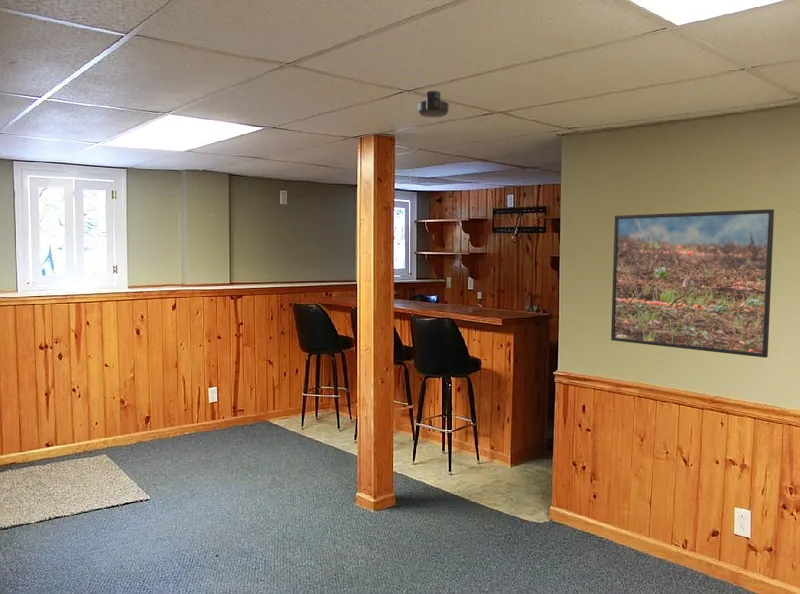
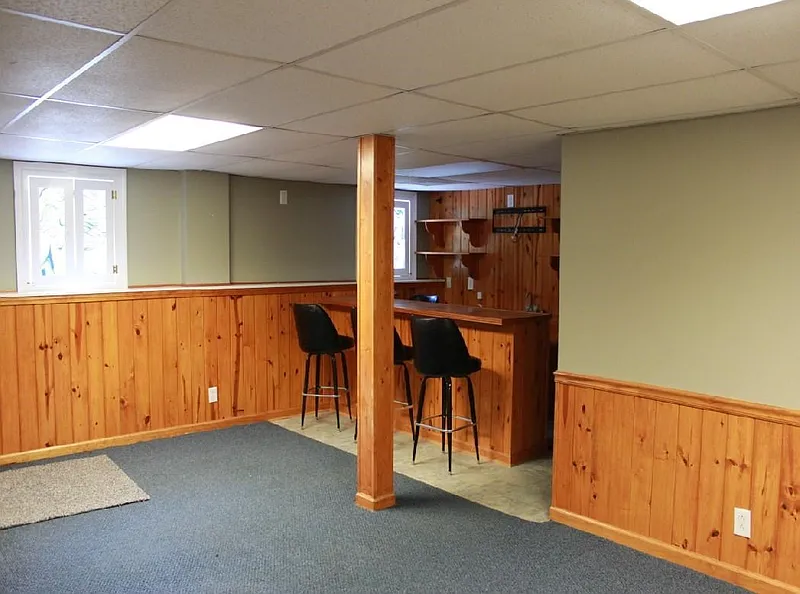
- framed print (685, 280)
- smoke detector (433, 103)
